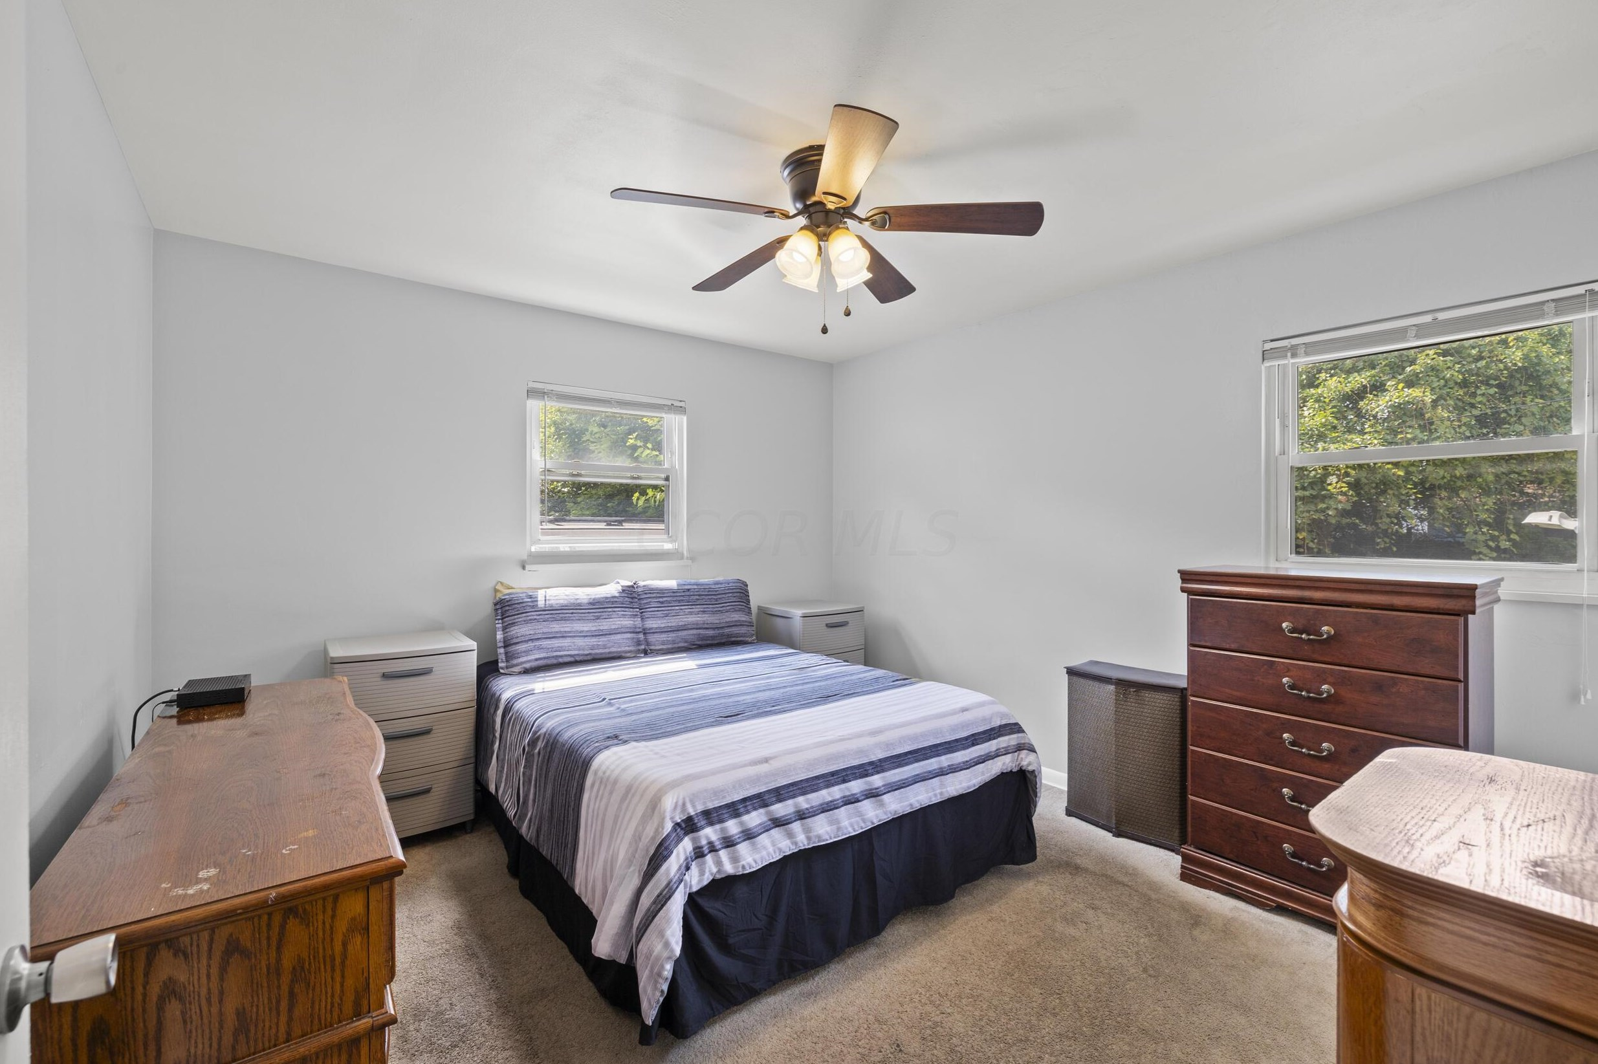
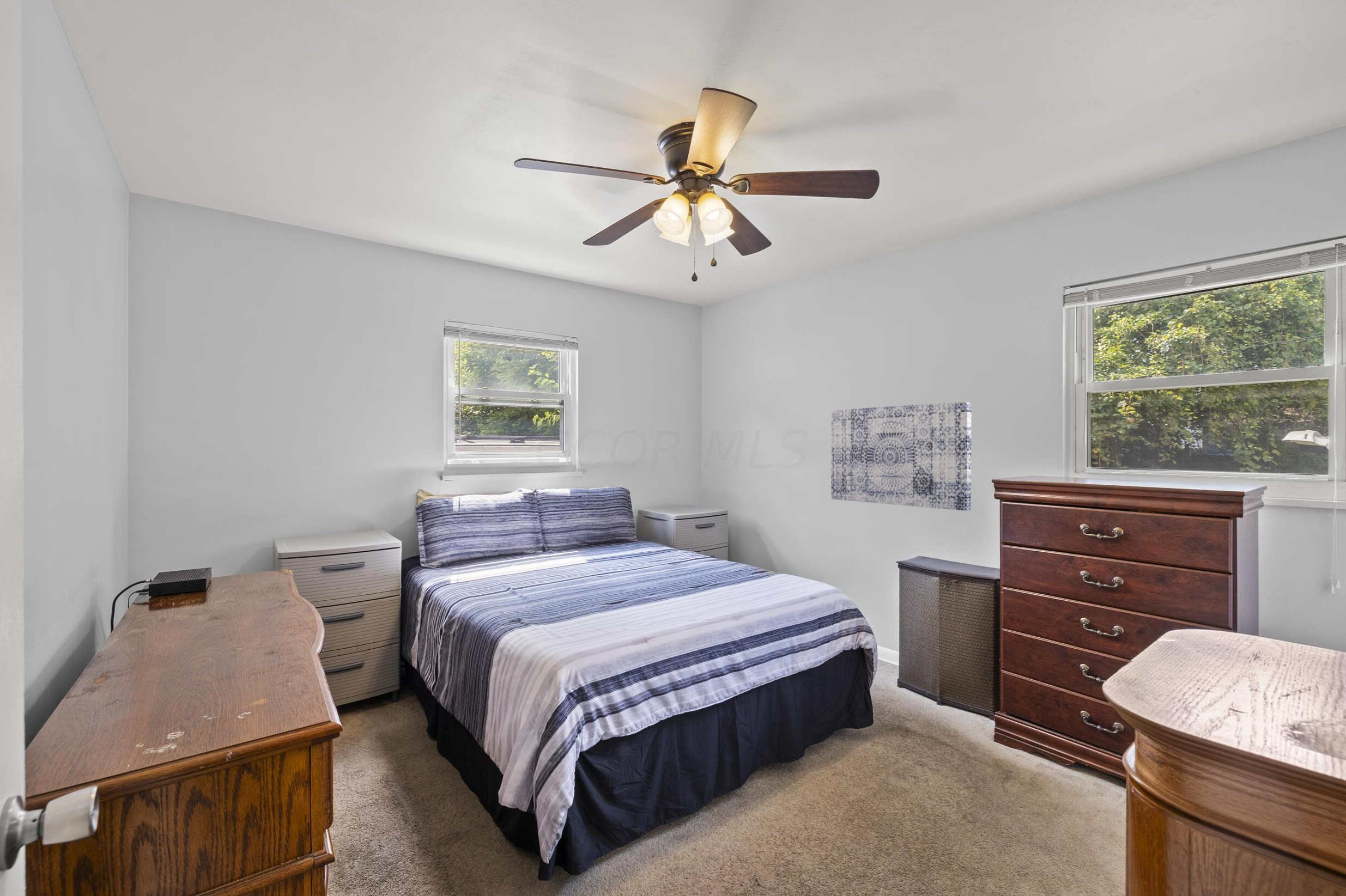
+ wall art (895, 455)
